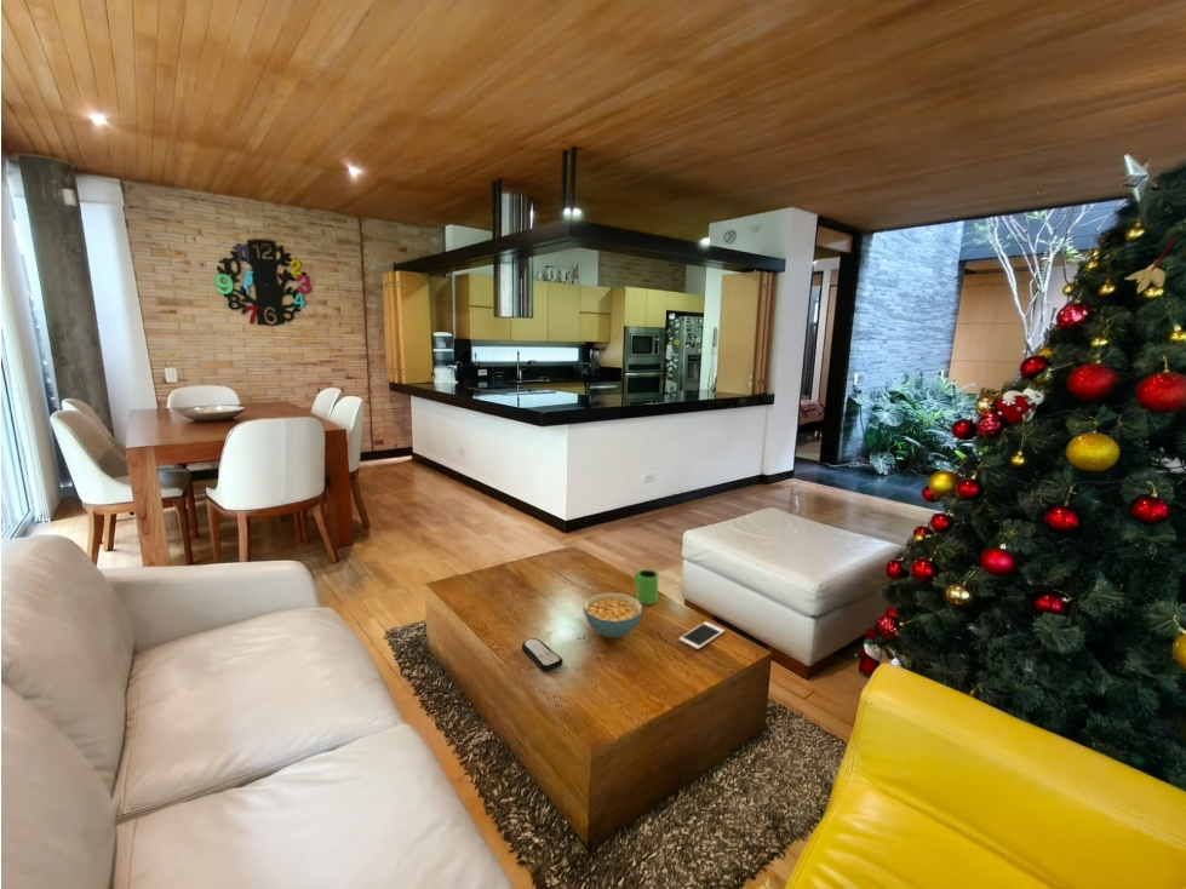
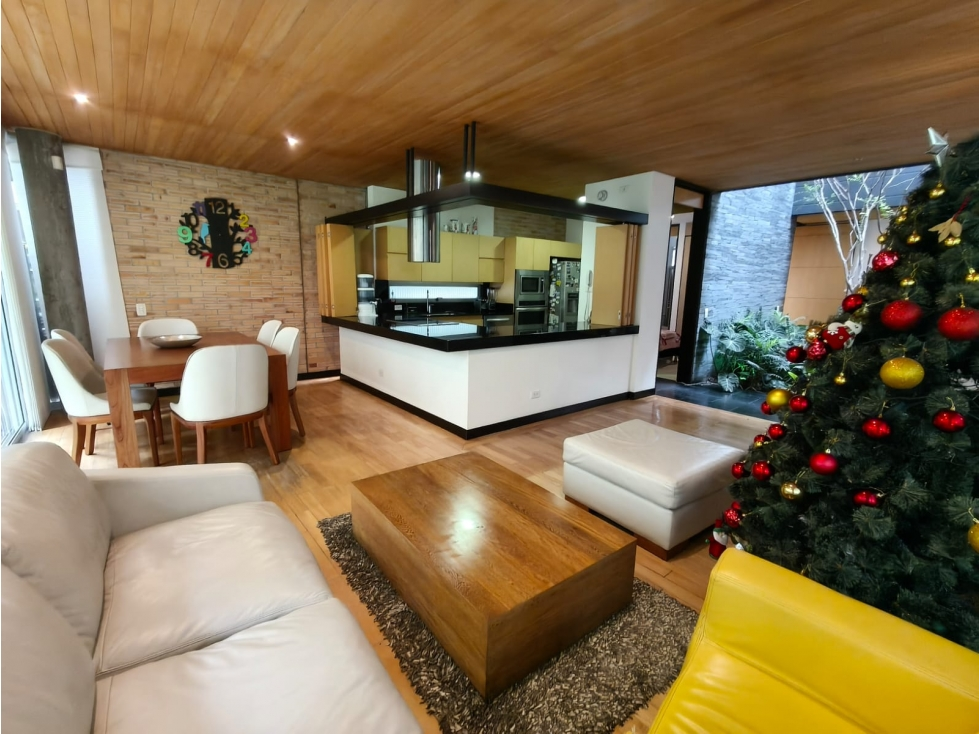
- cereal bowl (612, 619)
- remote control (540, 653)
- mug (643, 584)
- cell phone (701, 635)
